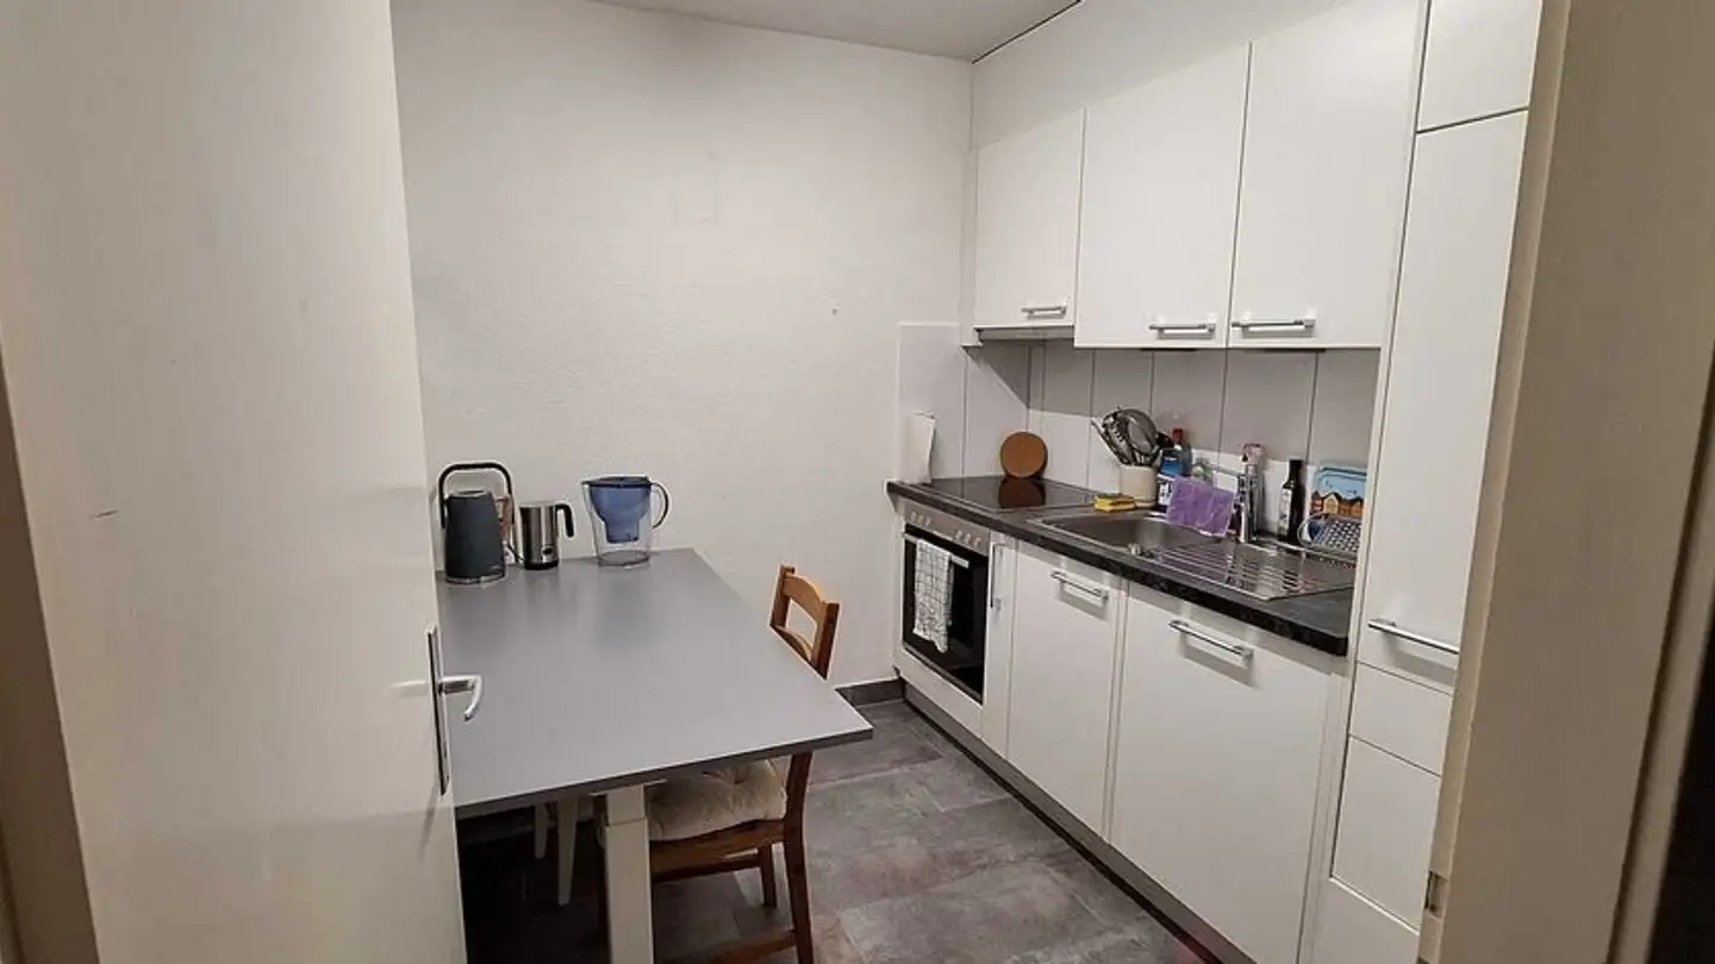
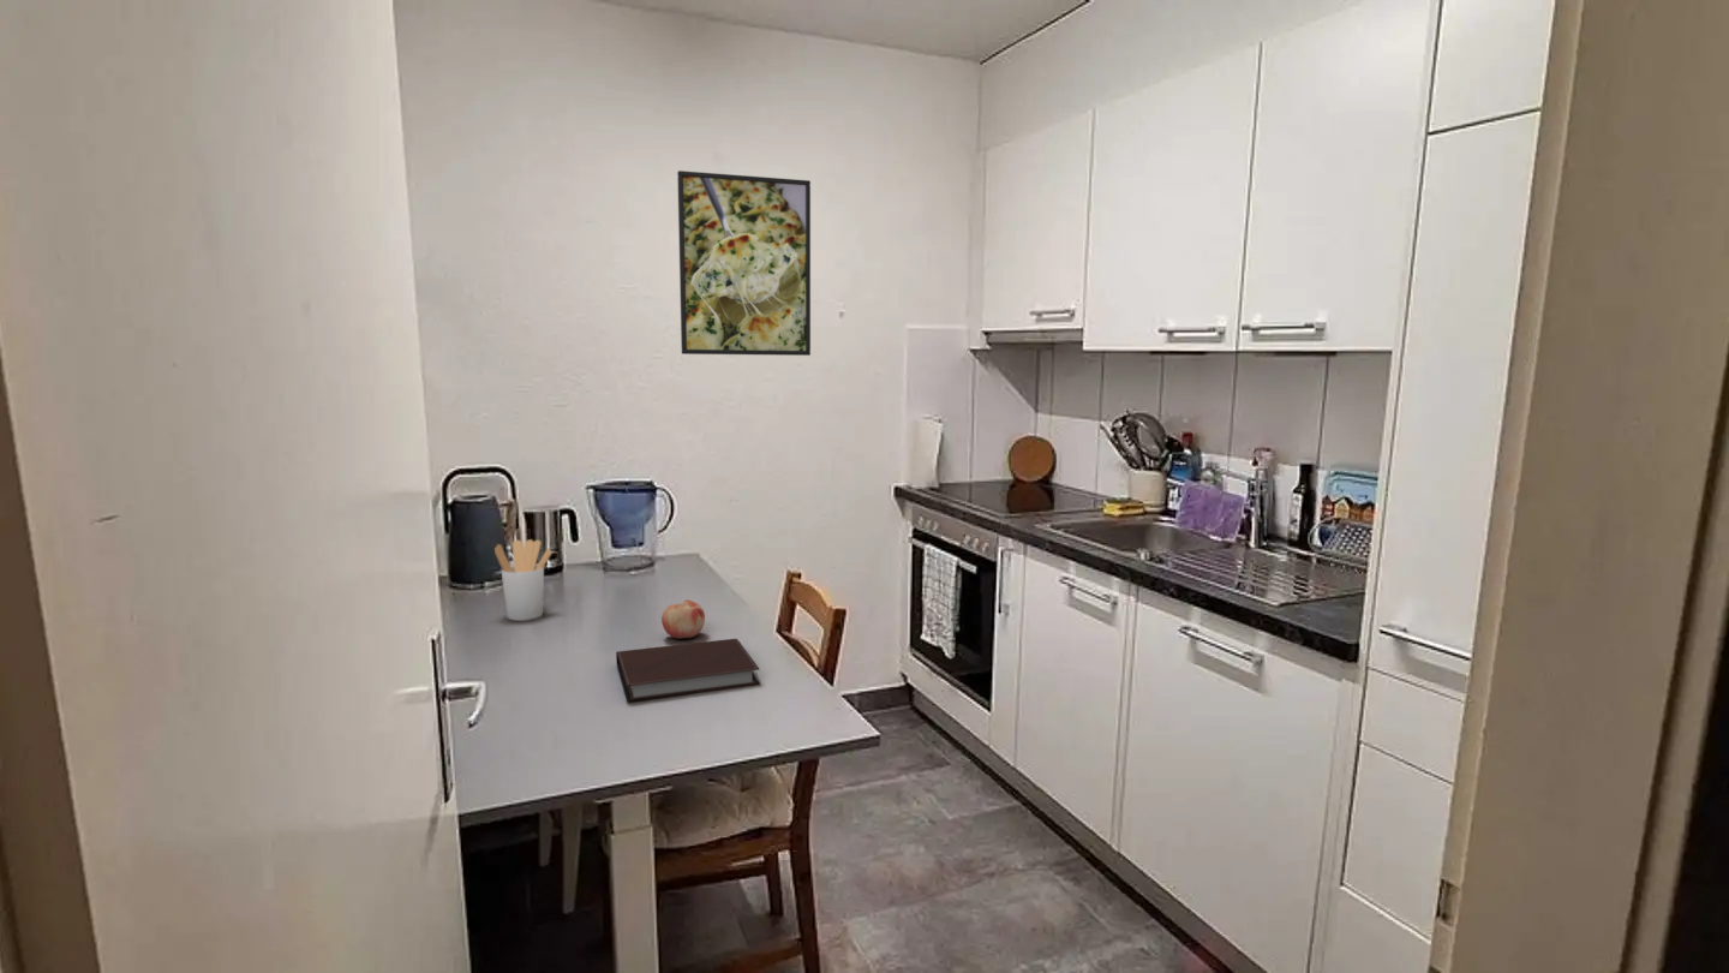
+ utensil holder (525, 577)
+ fruit (683, 619)
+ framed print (746, 267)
+ notebook (686, 667)
